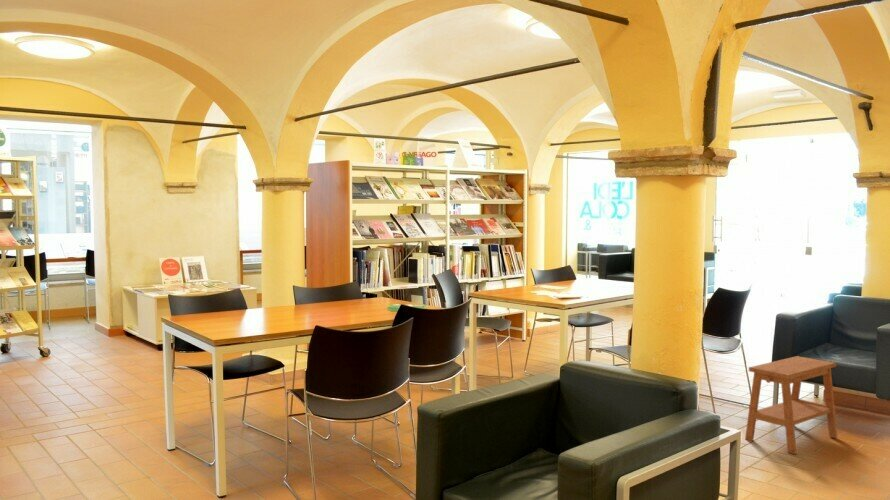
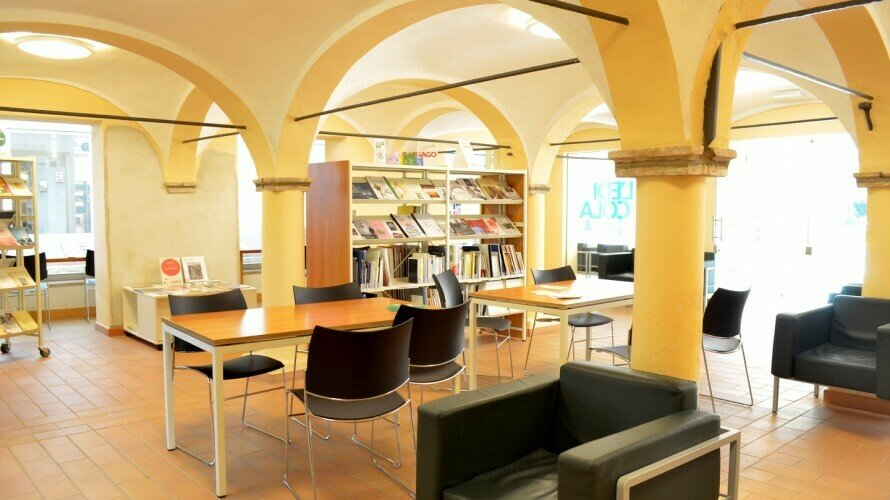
- side table (792, 401)
